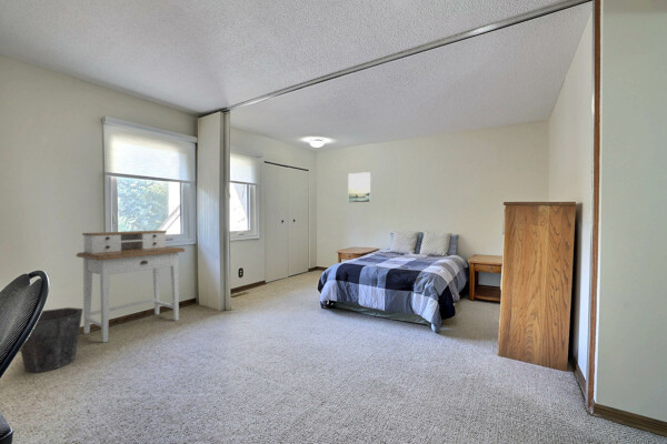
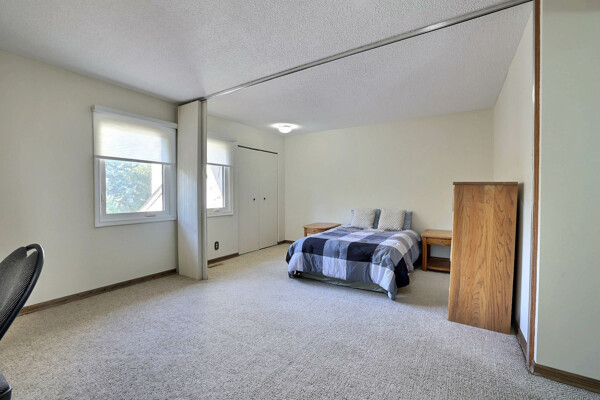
- desk (132, 271)
- waste bin (51, 339)
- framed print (359, 188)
